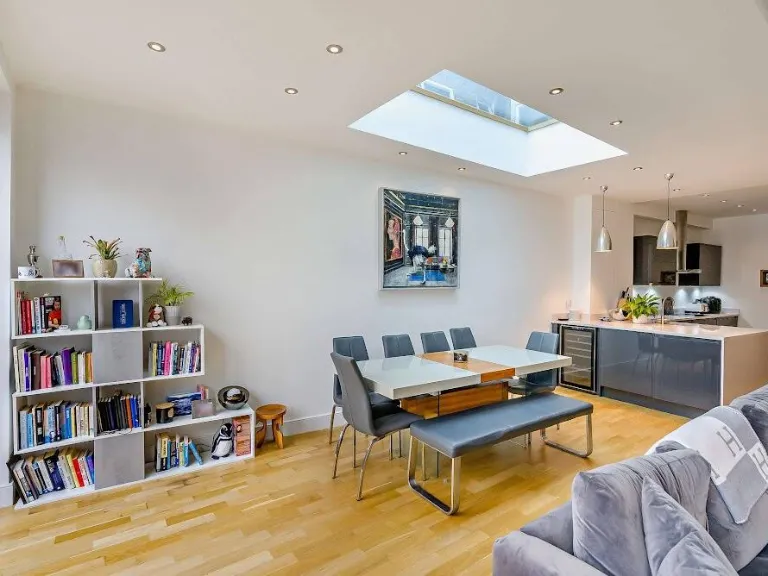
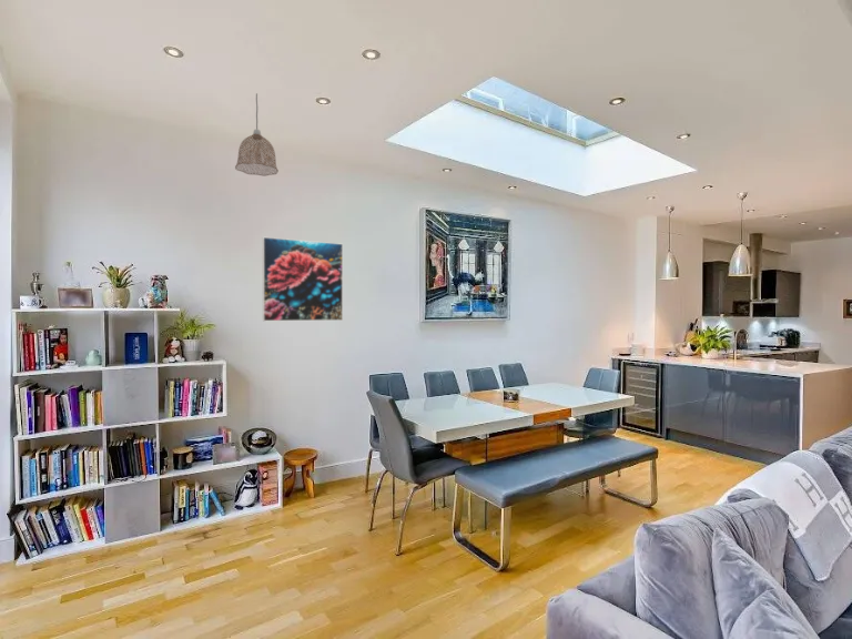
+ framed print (304, 281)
+ pendant lamp (256, 131)
